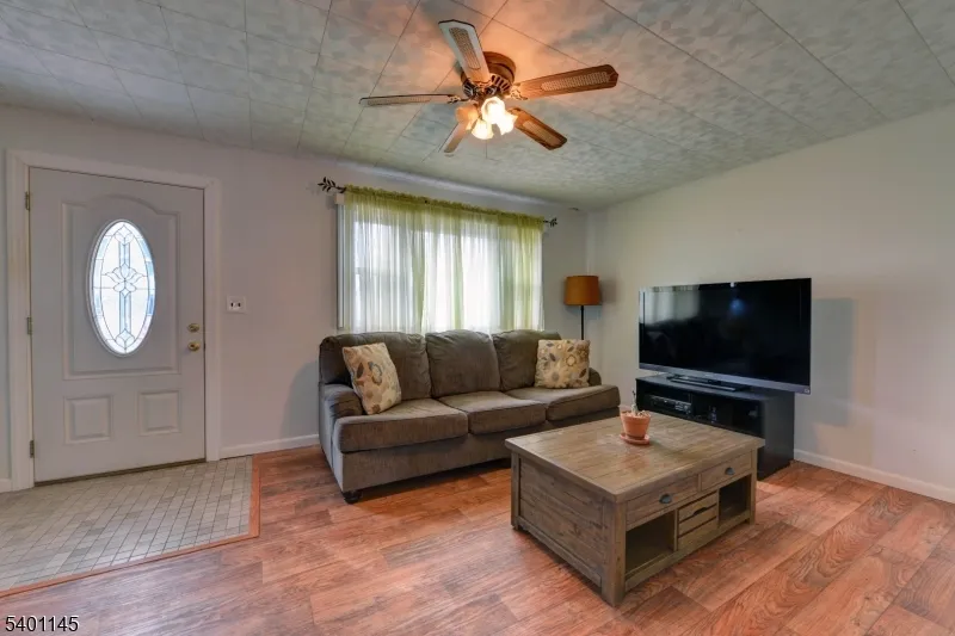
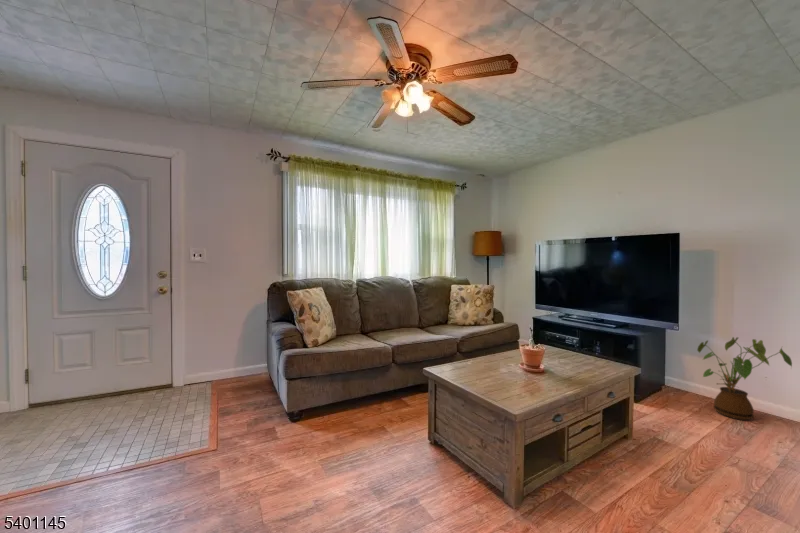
+ house plant (738, 378)
